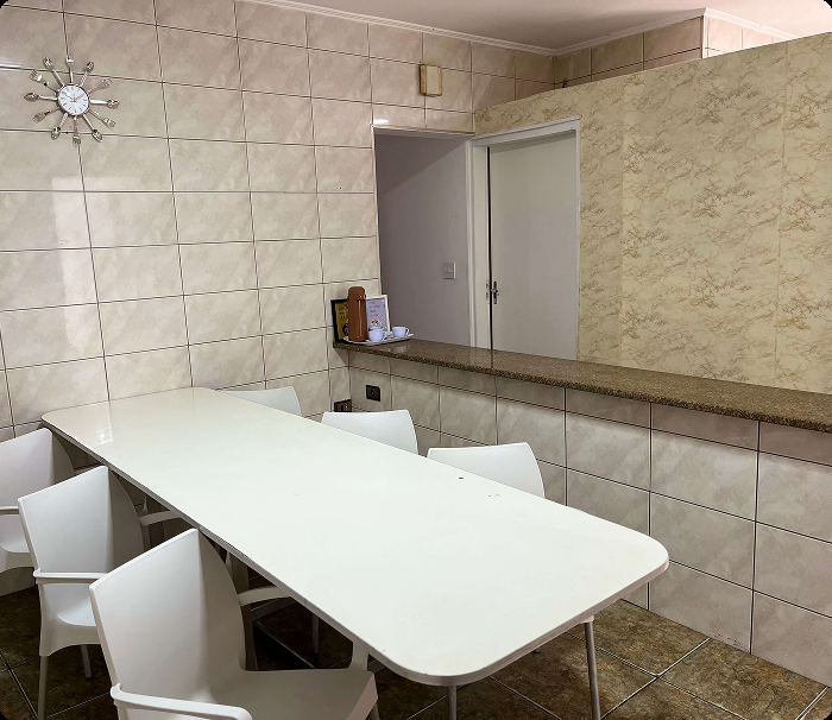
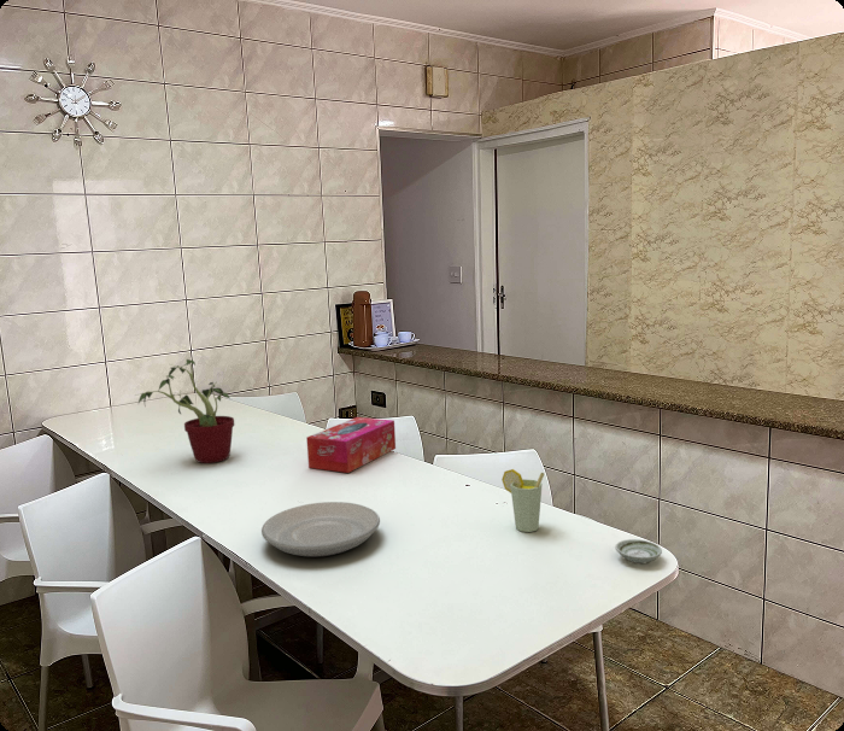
+ cup (522, 497)
+ potted plant (189, 409)
+ plate (321, 531)
+ saucer (638, 552)
+ tissue box (352, 443)
